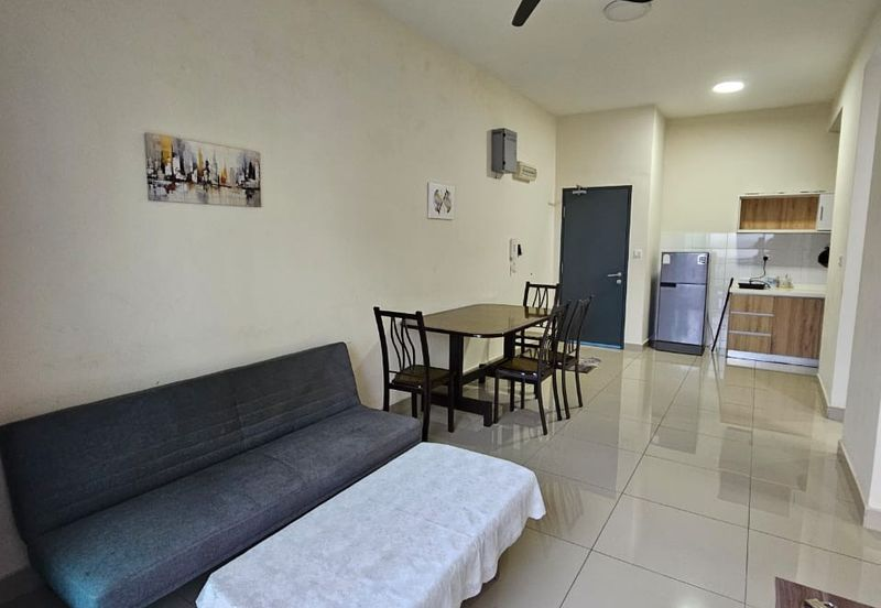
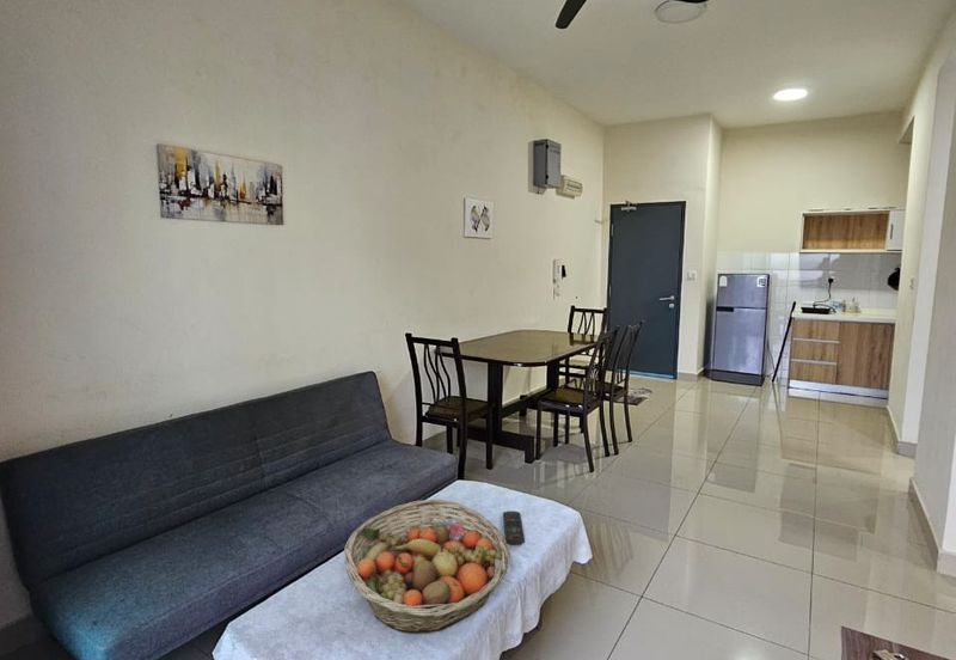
+ remote control (513, 526)
+ fruit basket (429, 562)
